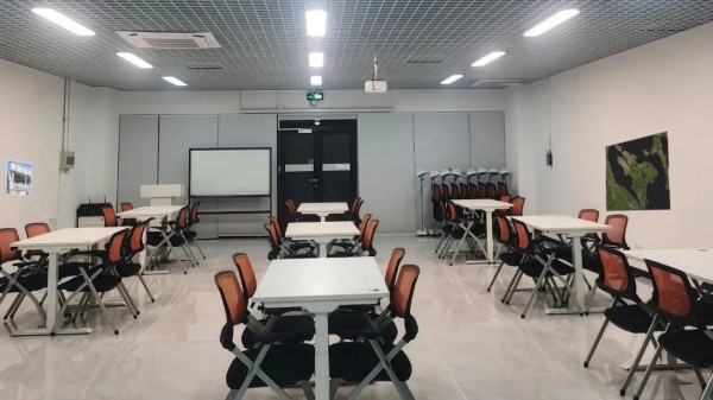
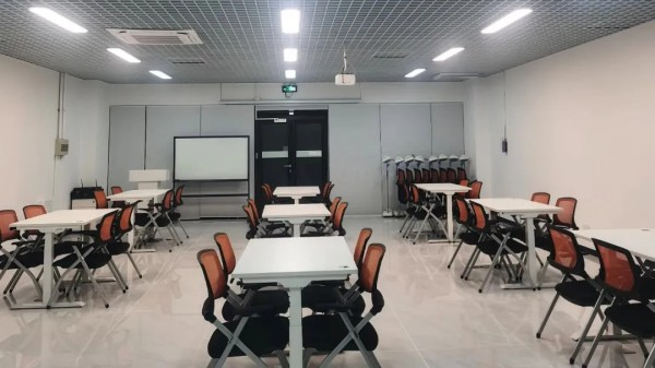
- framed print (18, 178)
- world map (633, 174)
